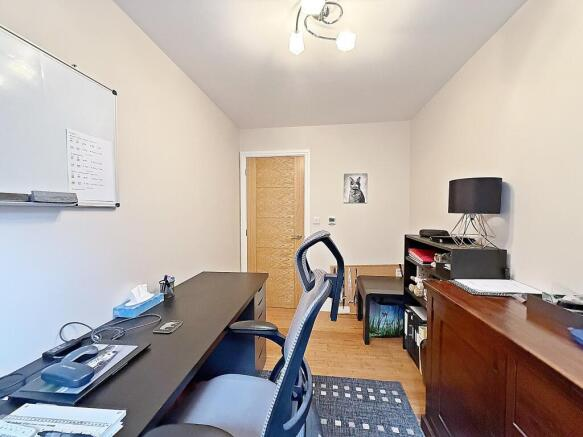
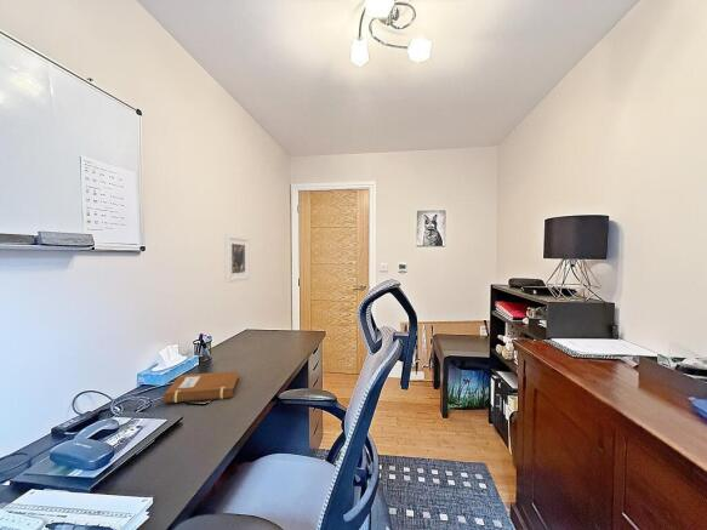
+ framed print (238, 258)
+ notebook (203, 386)
